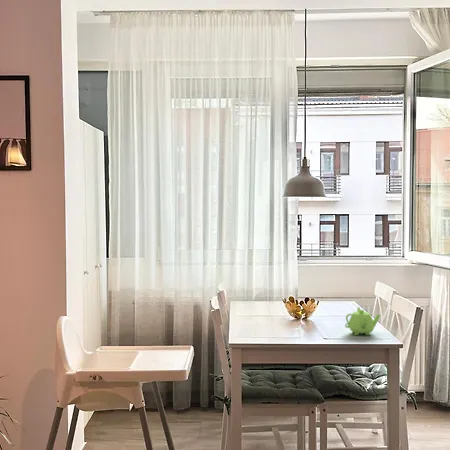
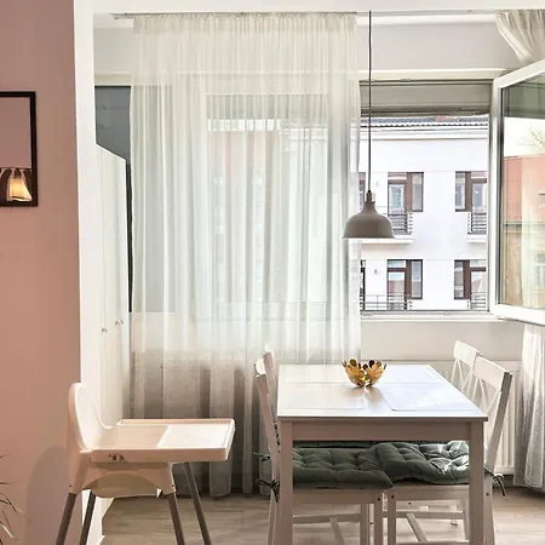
- teapot (362, 321)
